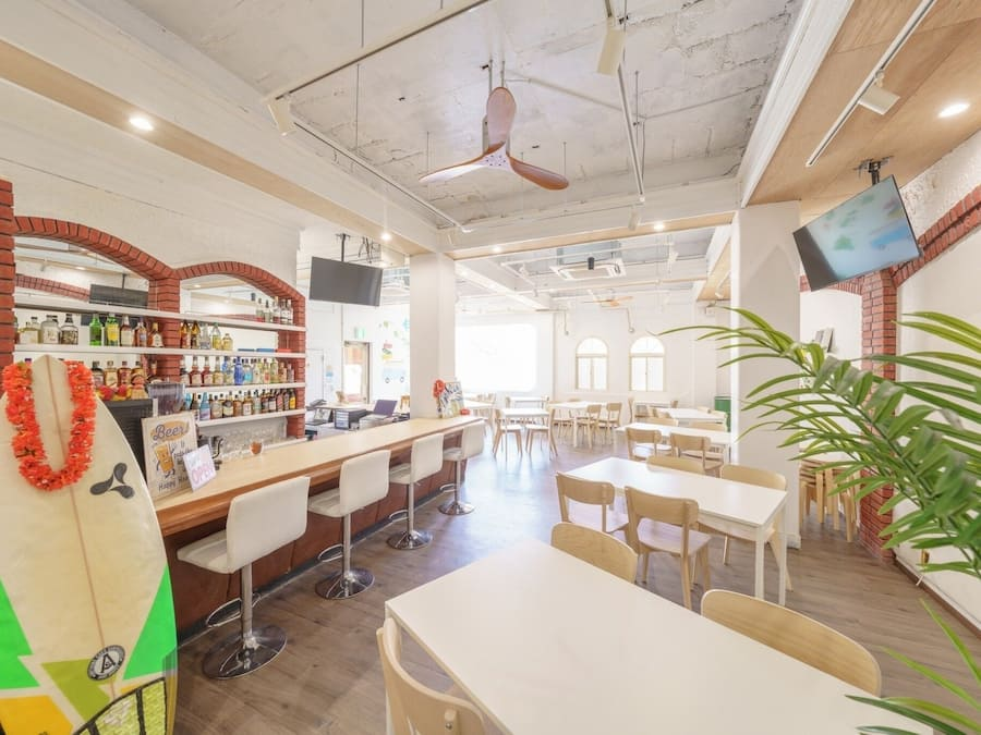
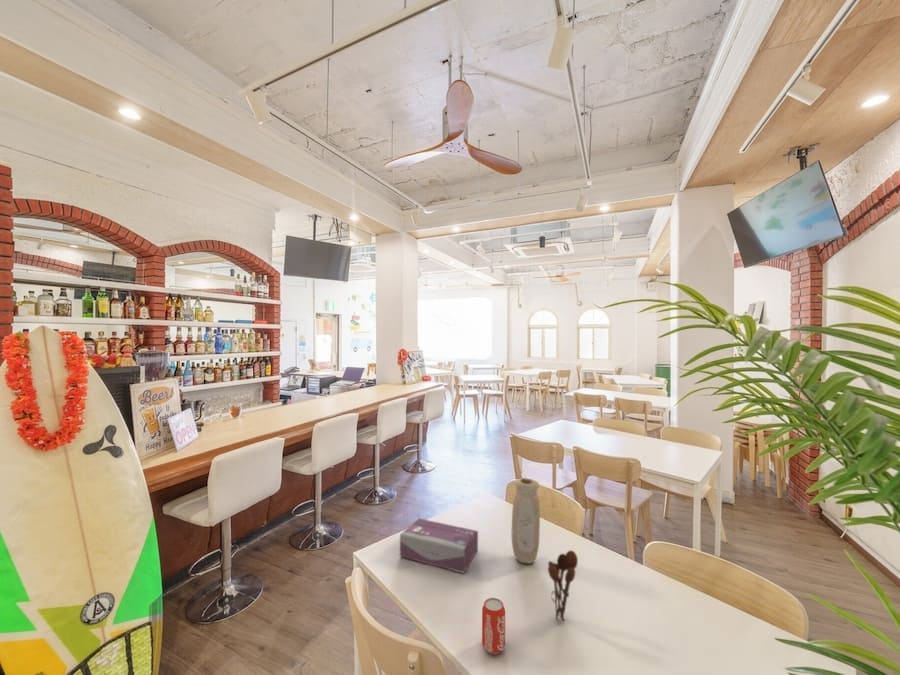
+ vase (525, 520)
+ utensil holder (562, 586)
+ beverage can (493, 625)
+ tissue box (439, 542)
